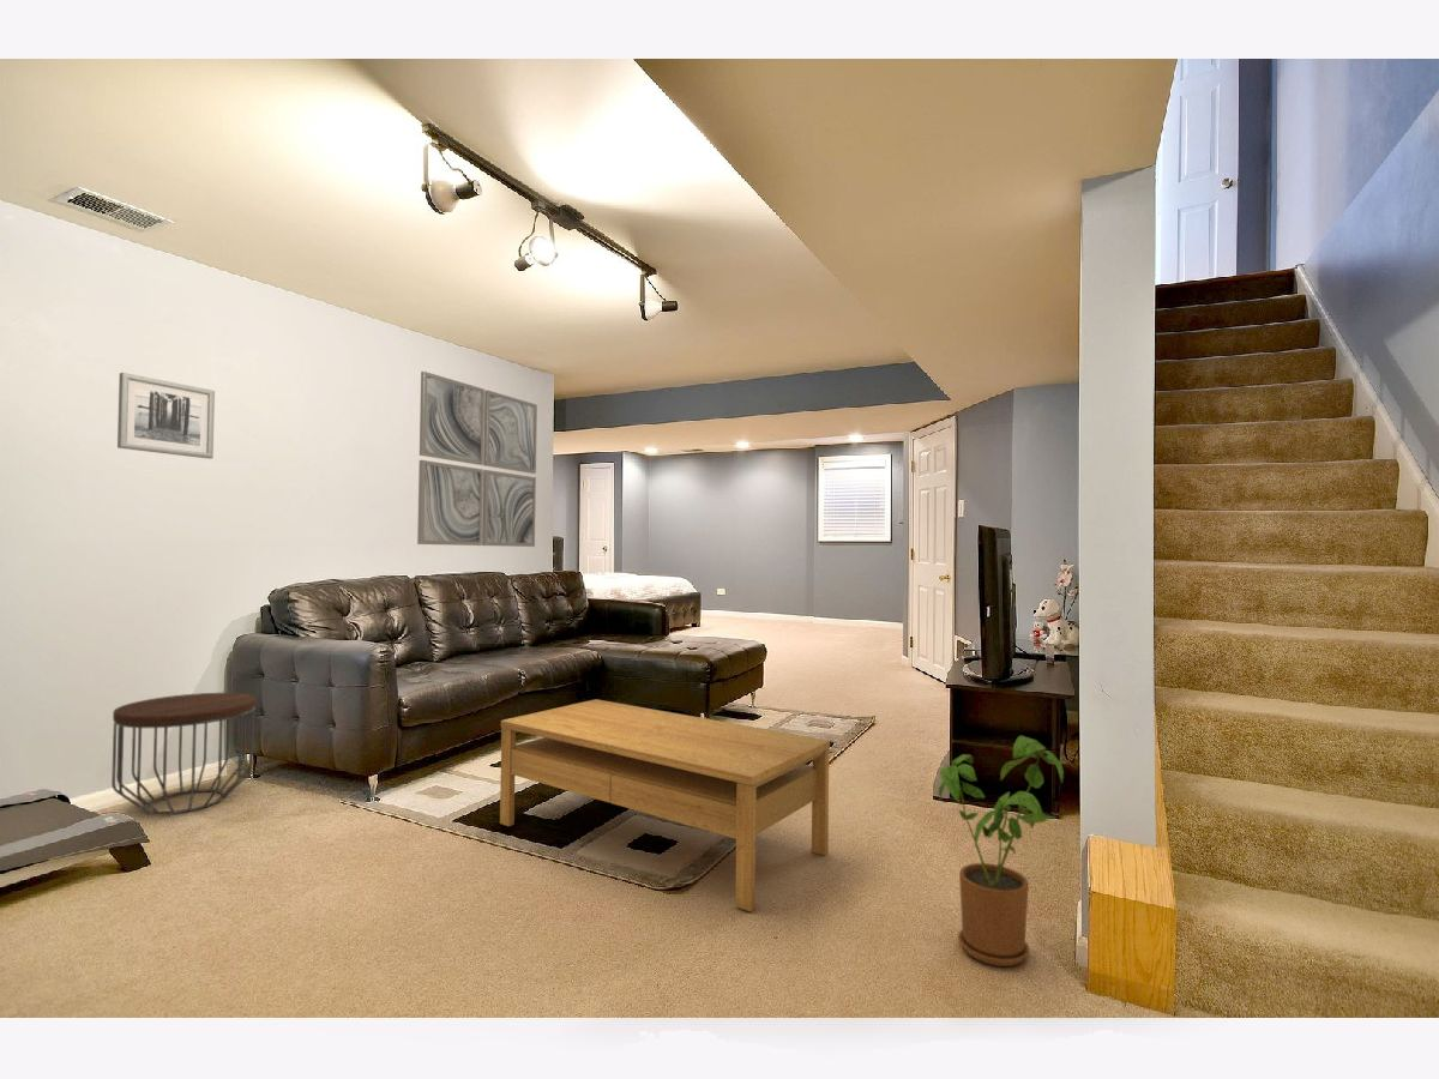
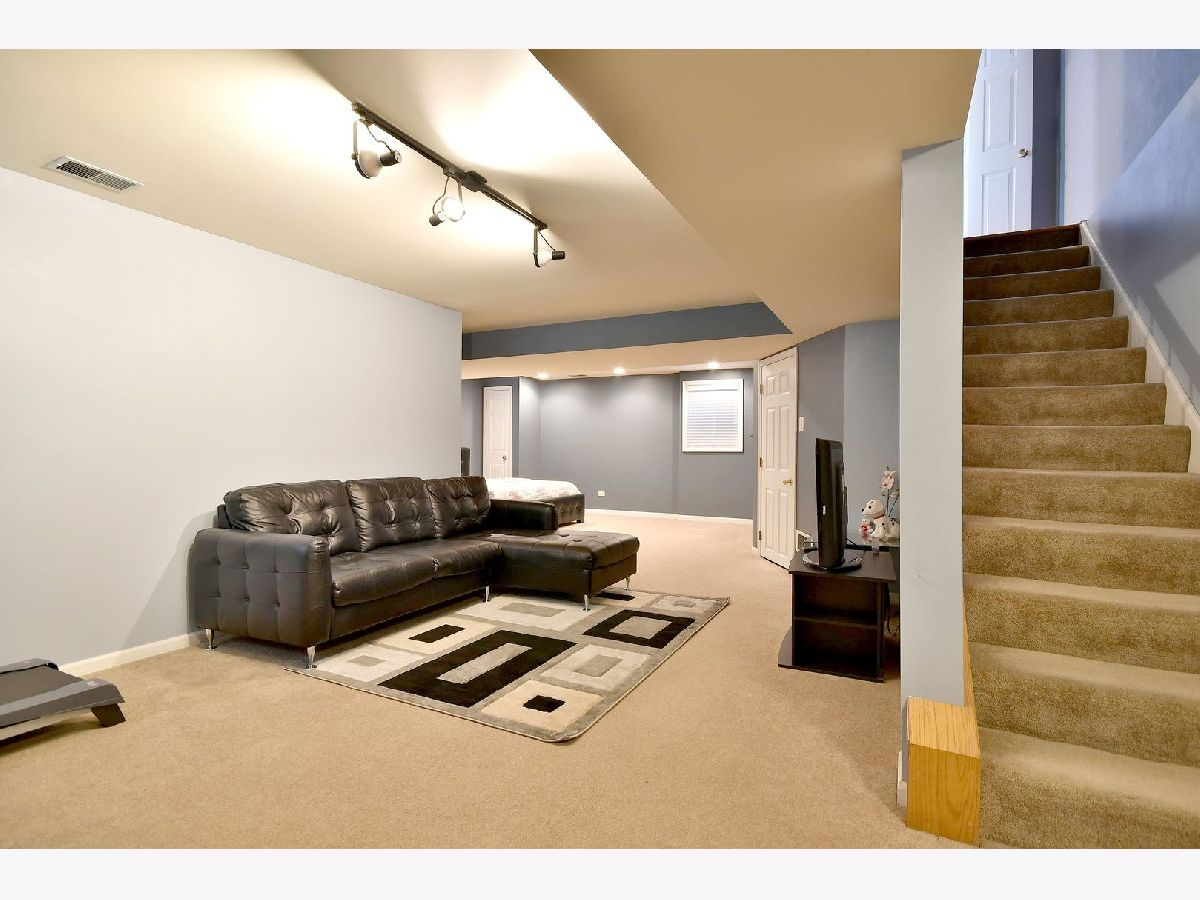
- wall art (482, 469)
- side table (192, 753)
- coffee table (657, 783)
- wall art (168, 417)
- house plant (1000, 845)
